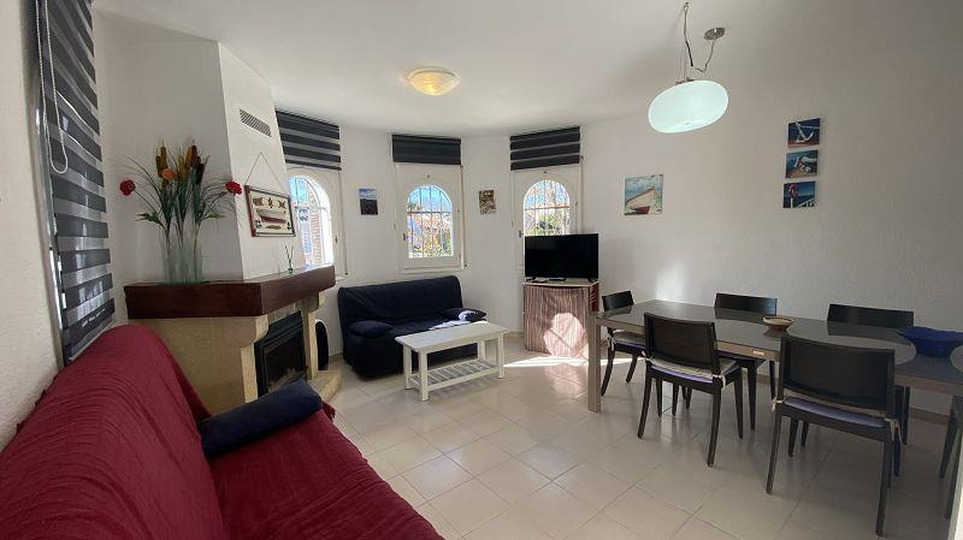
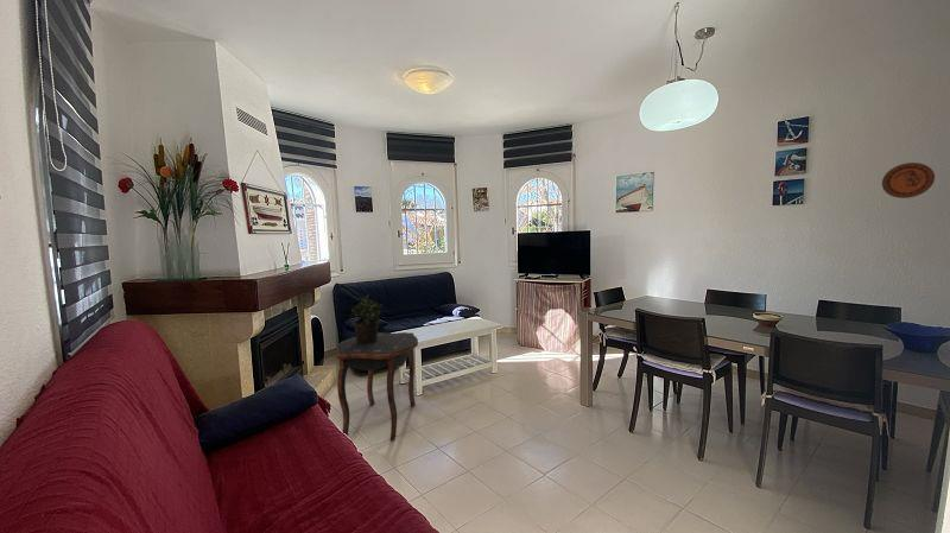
+ side table (387, 381)
+ potted plant (367, 317)
+ decorative plate (907, 180)
